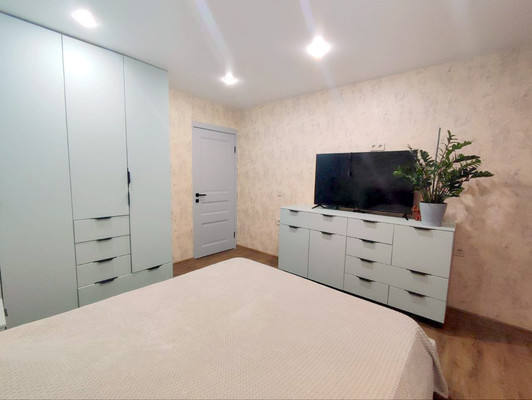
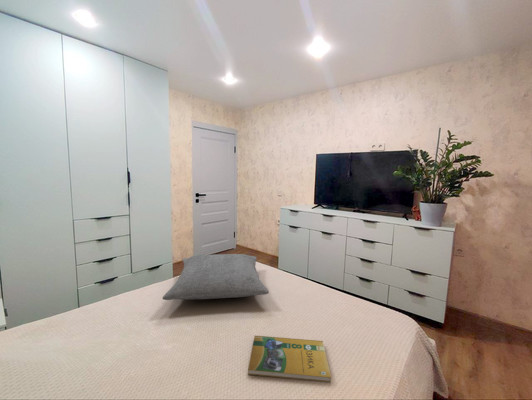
+ pillow (219, 273)
+ booklet (288, 356)
